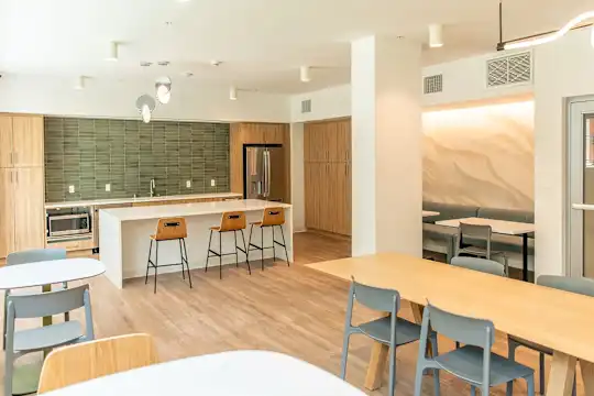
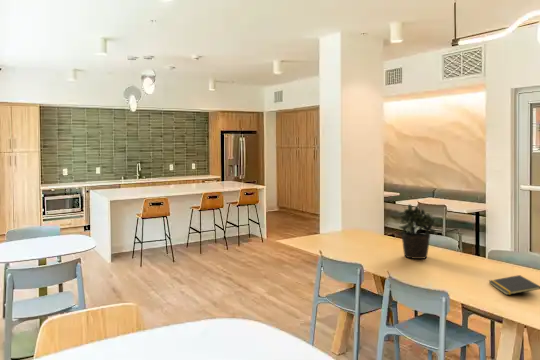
+ notepad (513, 284)
+ potted plant (414, 230)
